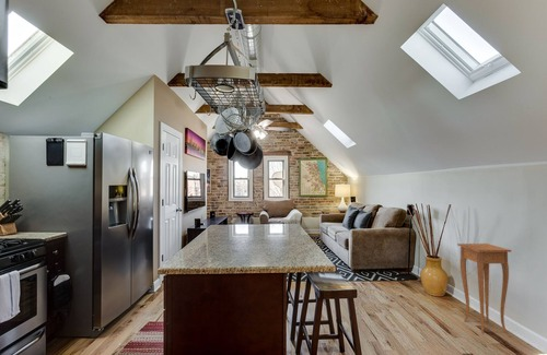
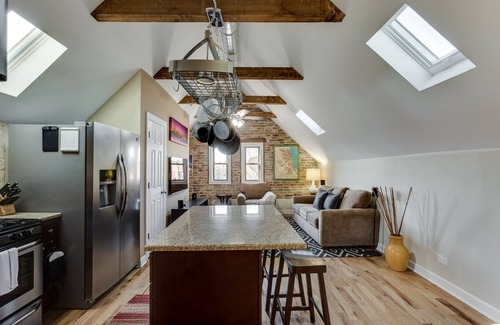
- side table (482, 286)
